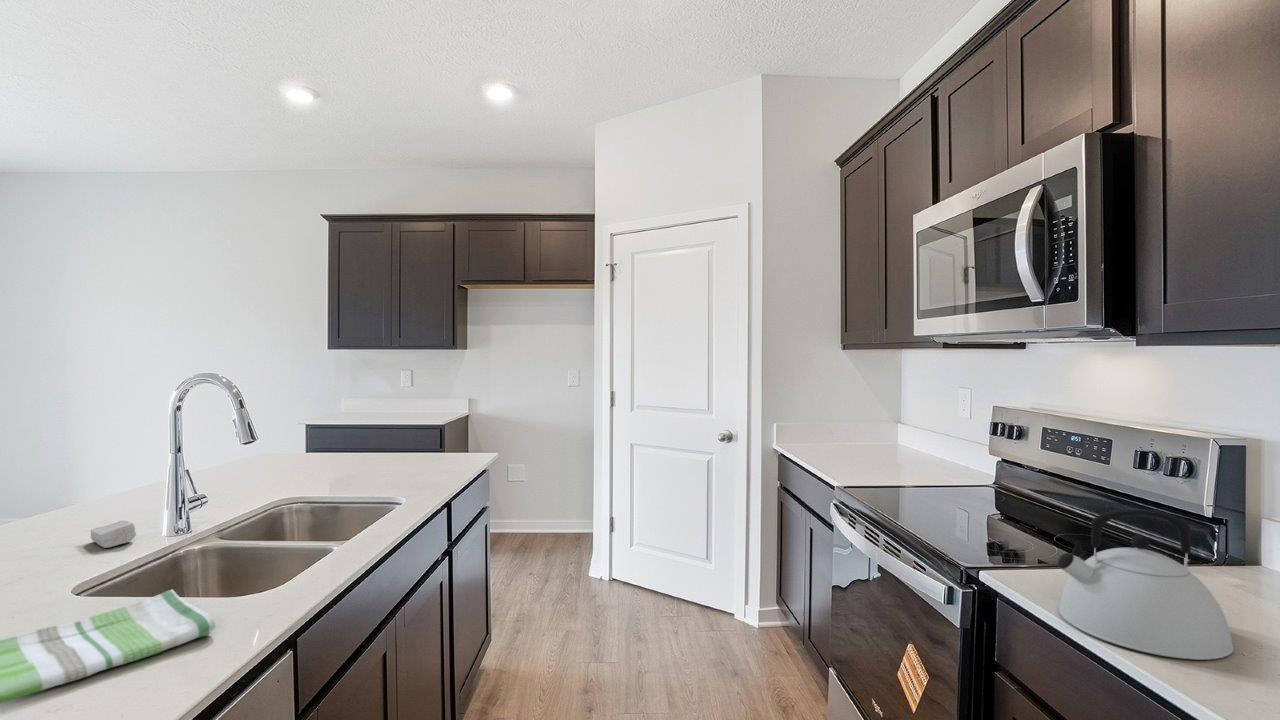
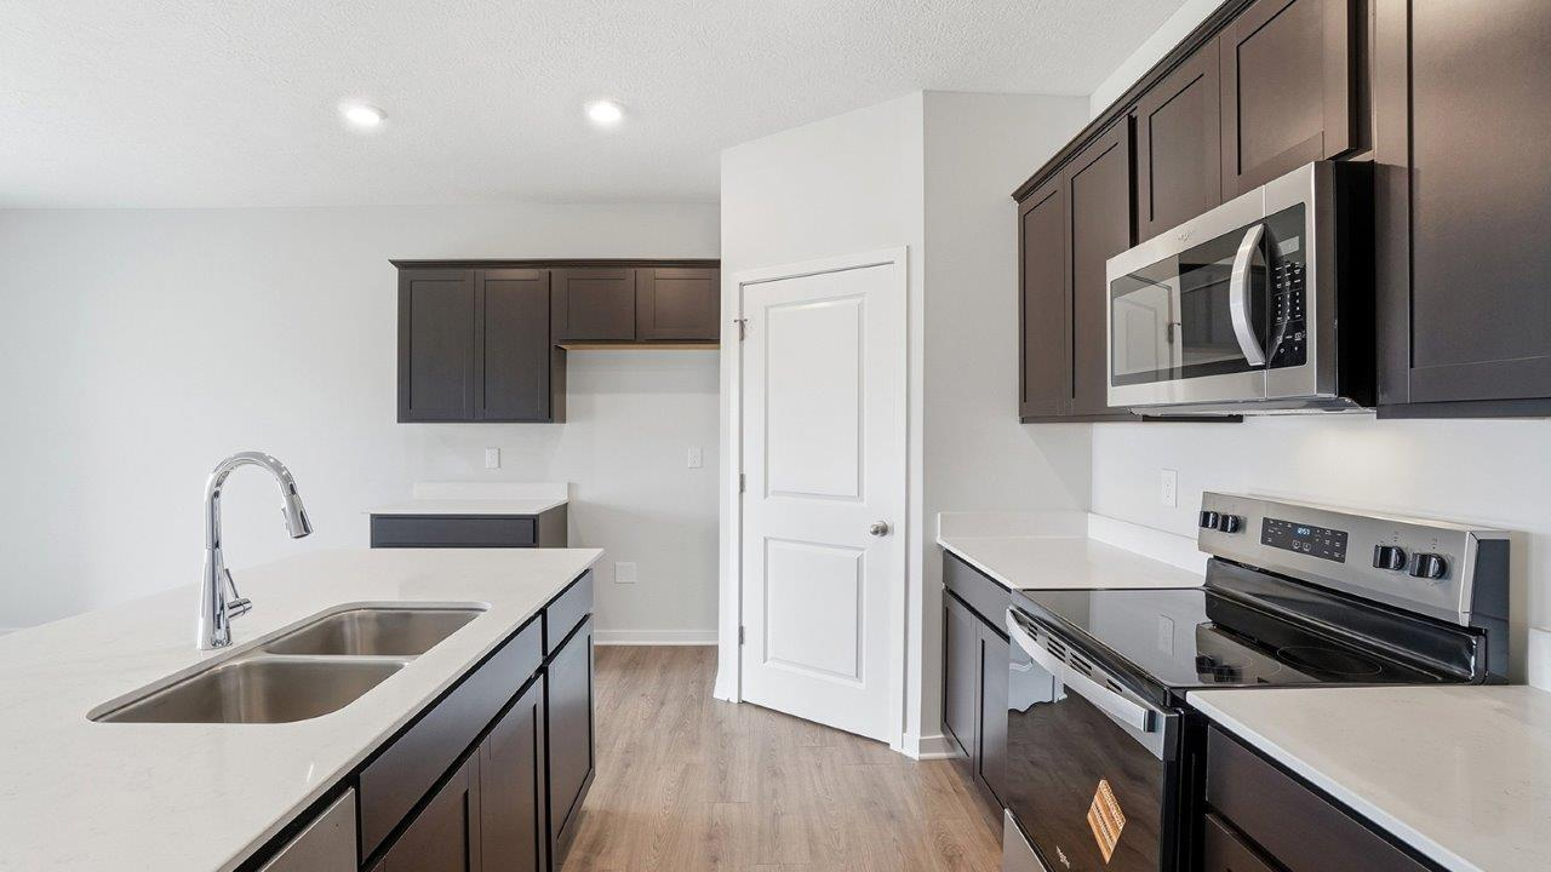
- soap bar (113, 532)
- dish towel (96, 638)
- kettle (1136, 568)
